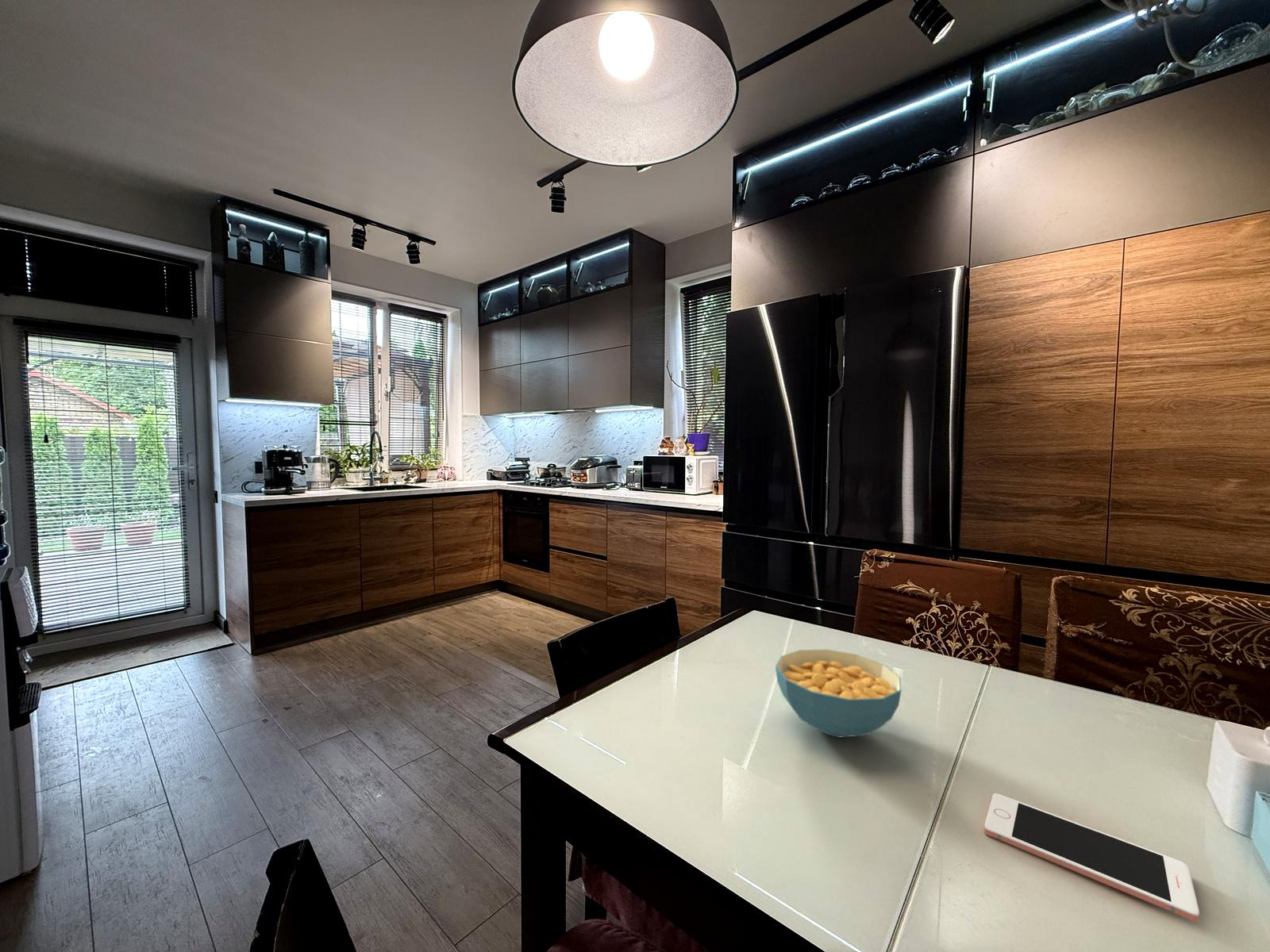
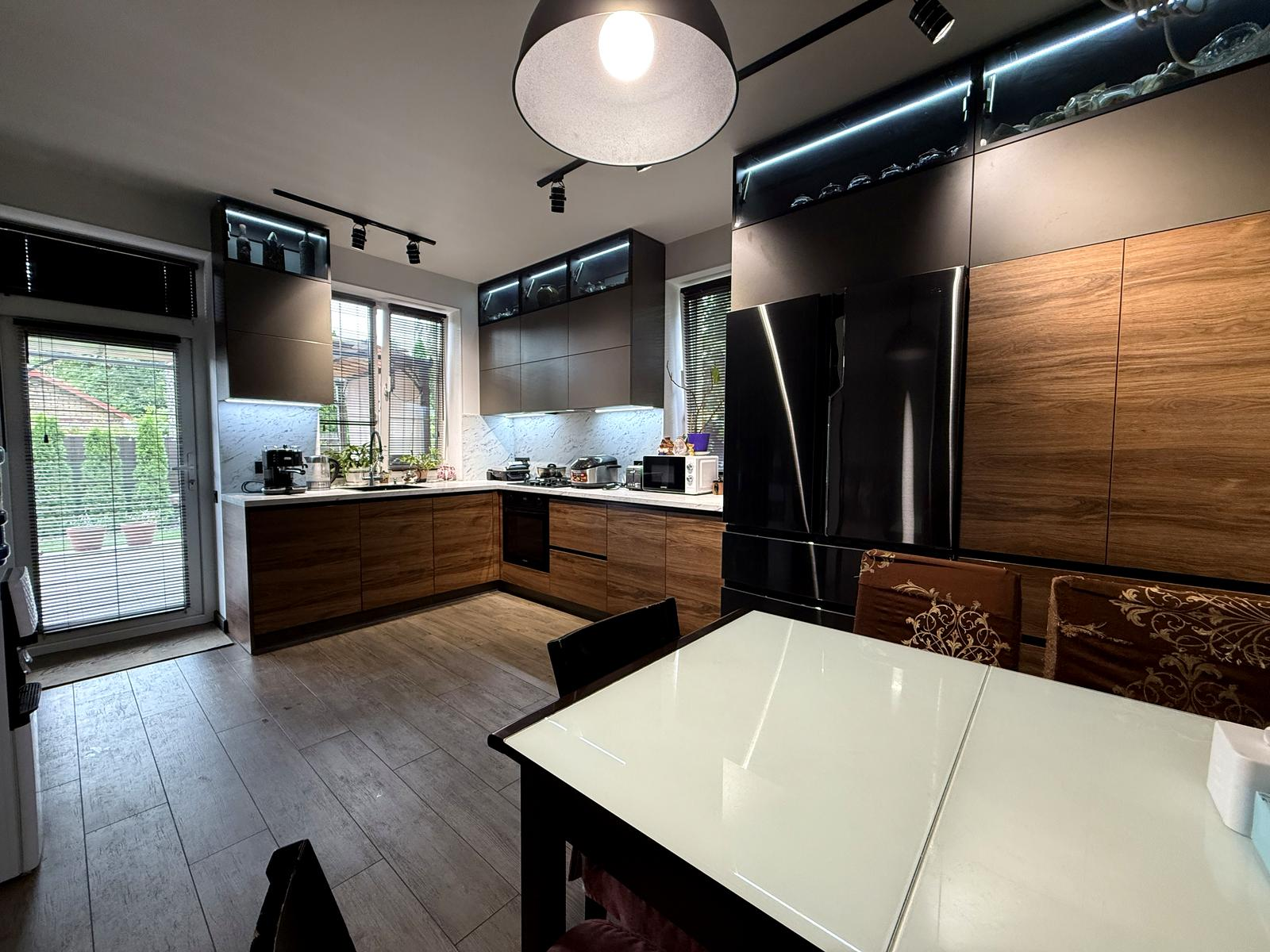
- cereal bowl (836, 700)
- cell phone (1080, 848)
